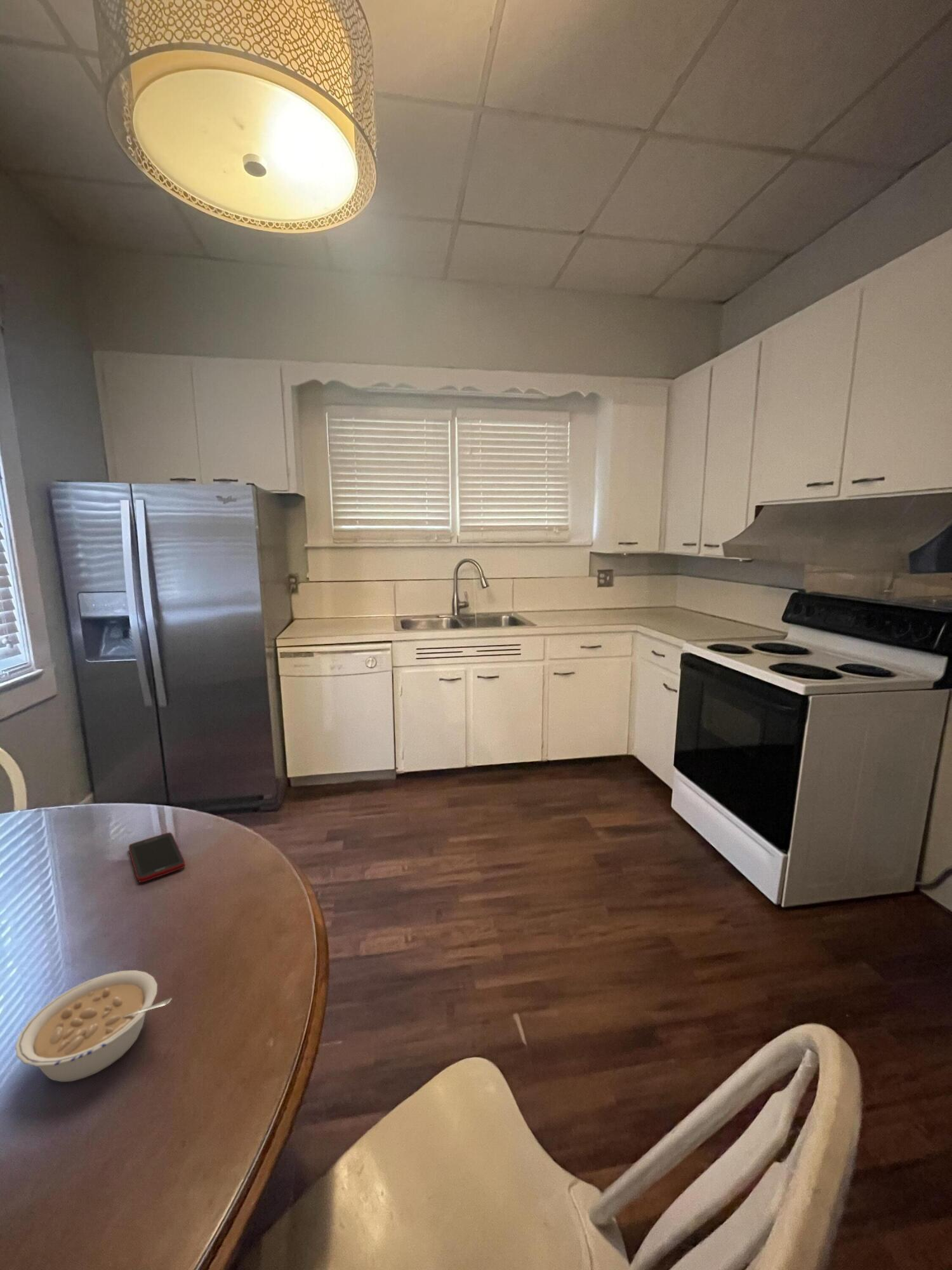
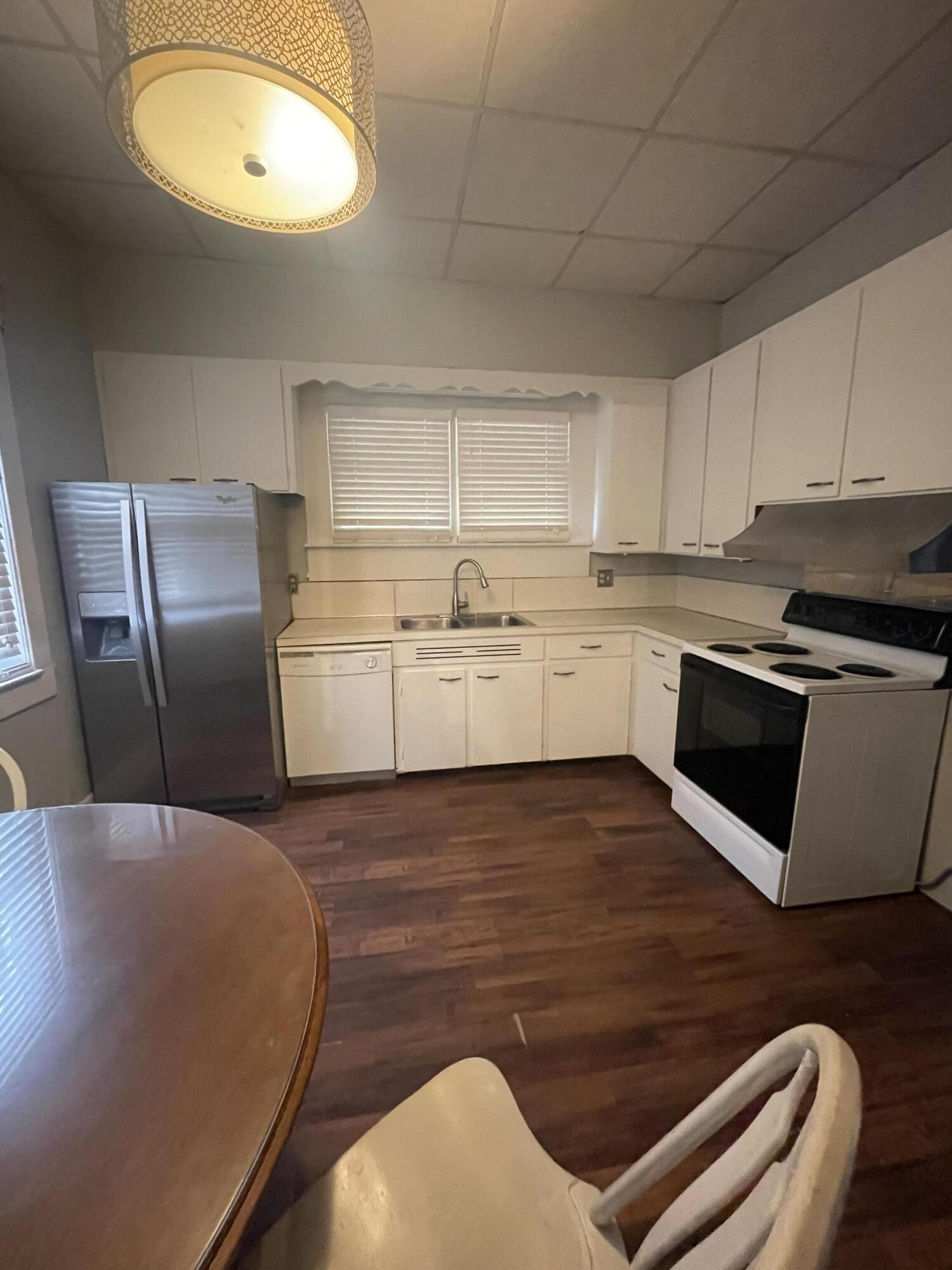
- cell phone (156, 855)
- legume (98, 1024)
